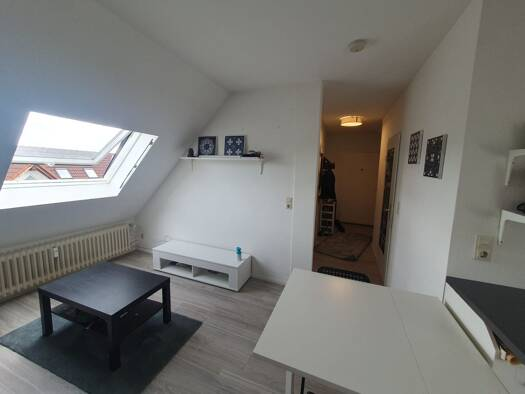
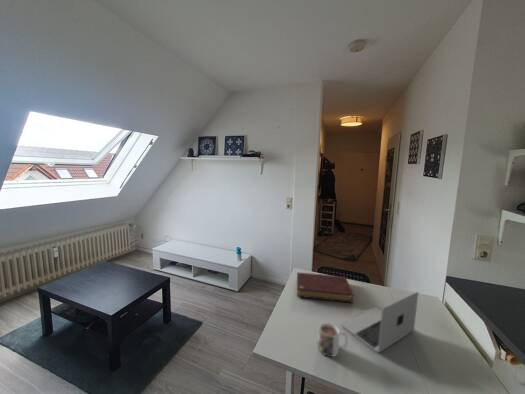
+ book (322, 285)
+ mug (333, 339)
+ laptop (378, 309)
